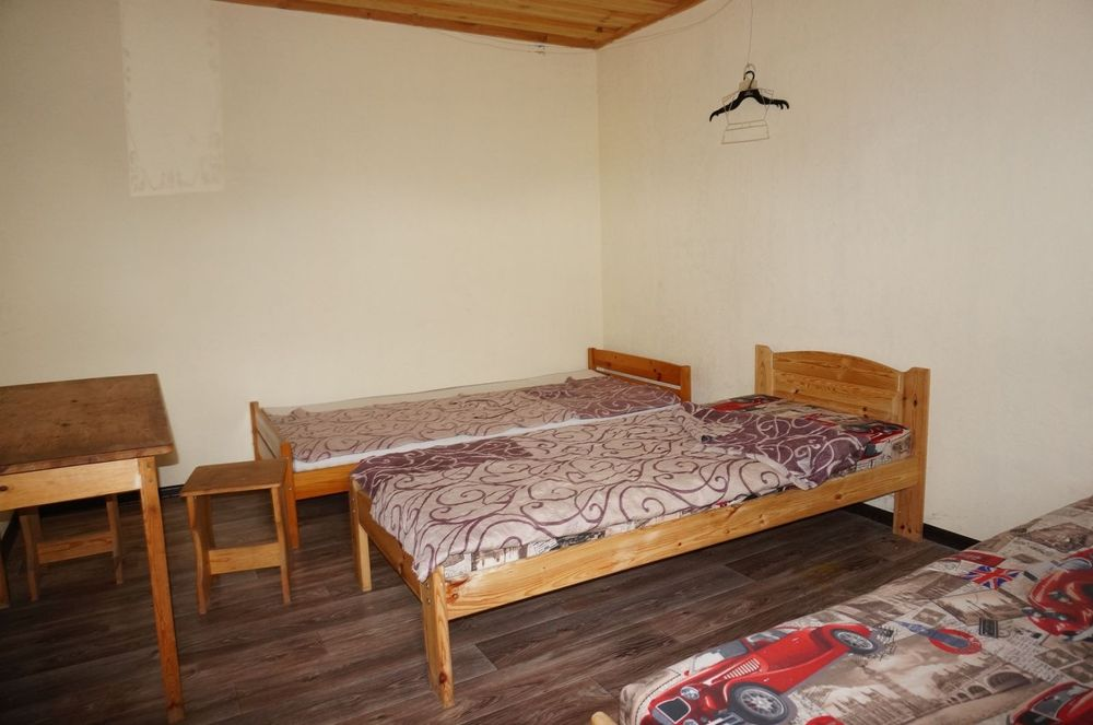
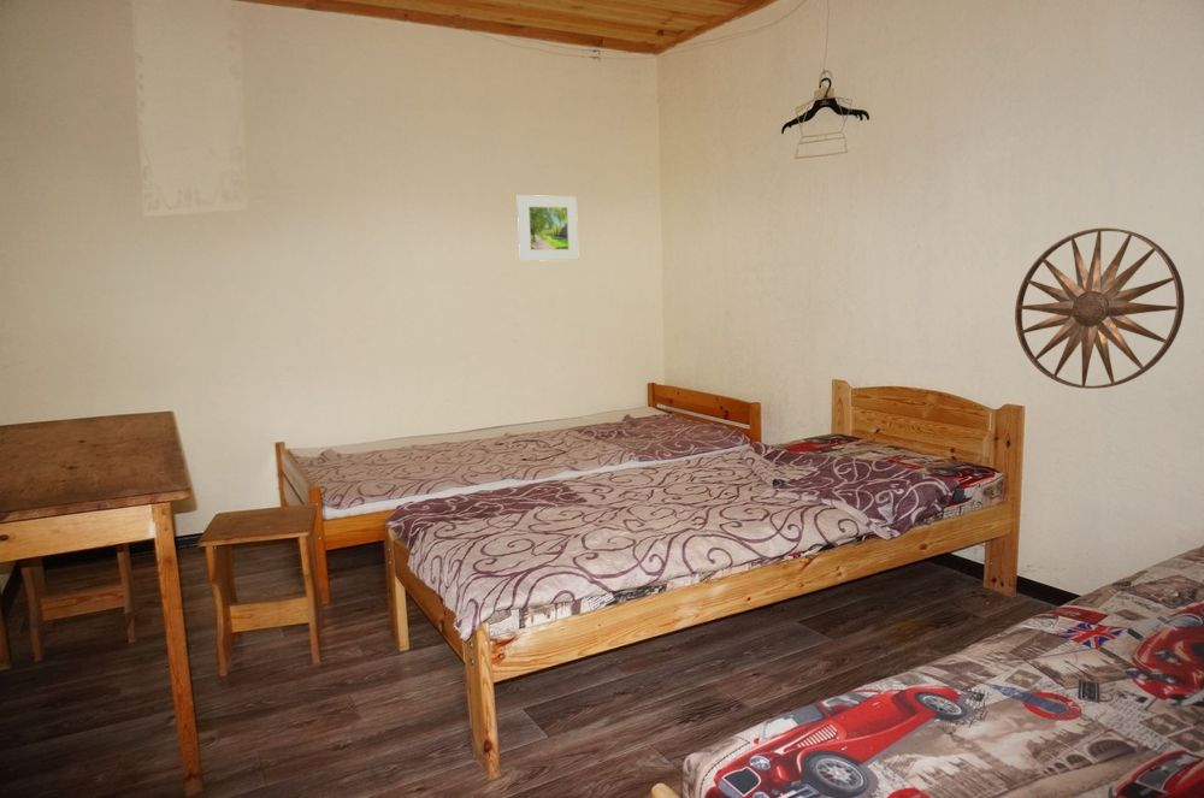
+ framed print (548, 227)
+ wall art (1092, 308)
